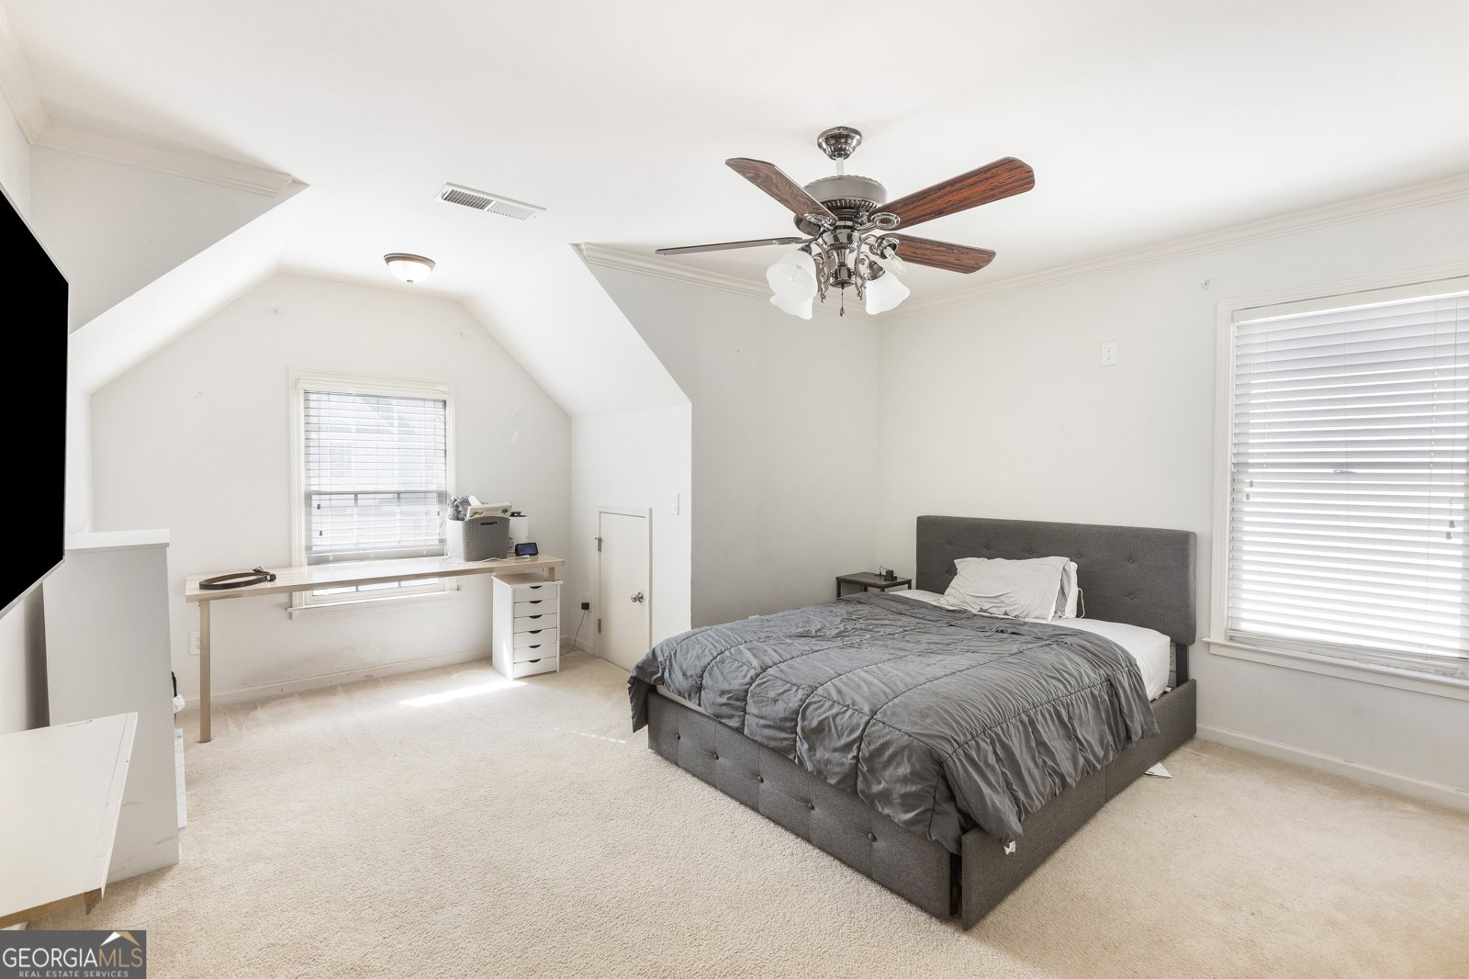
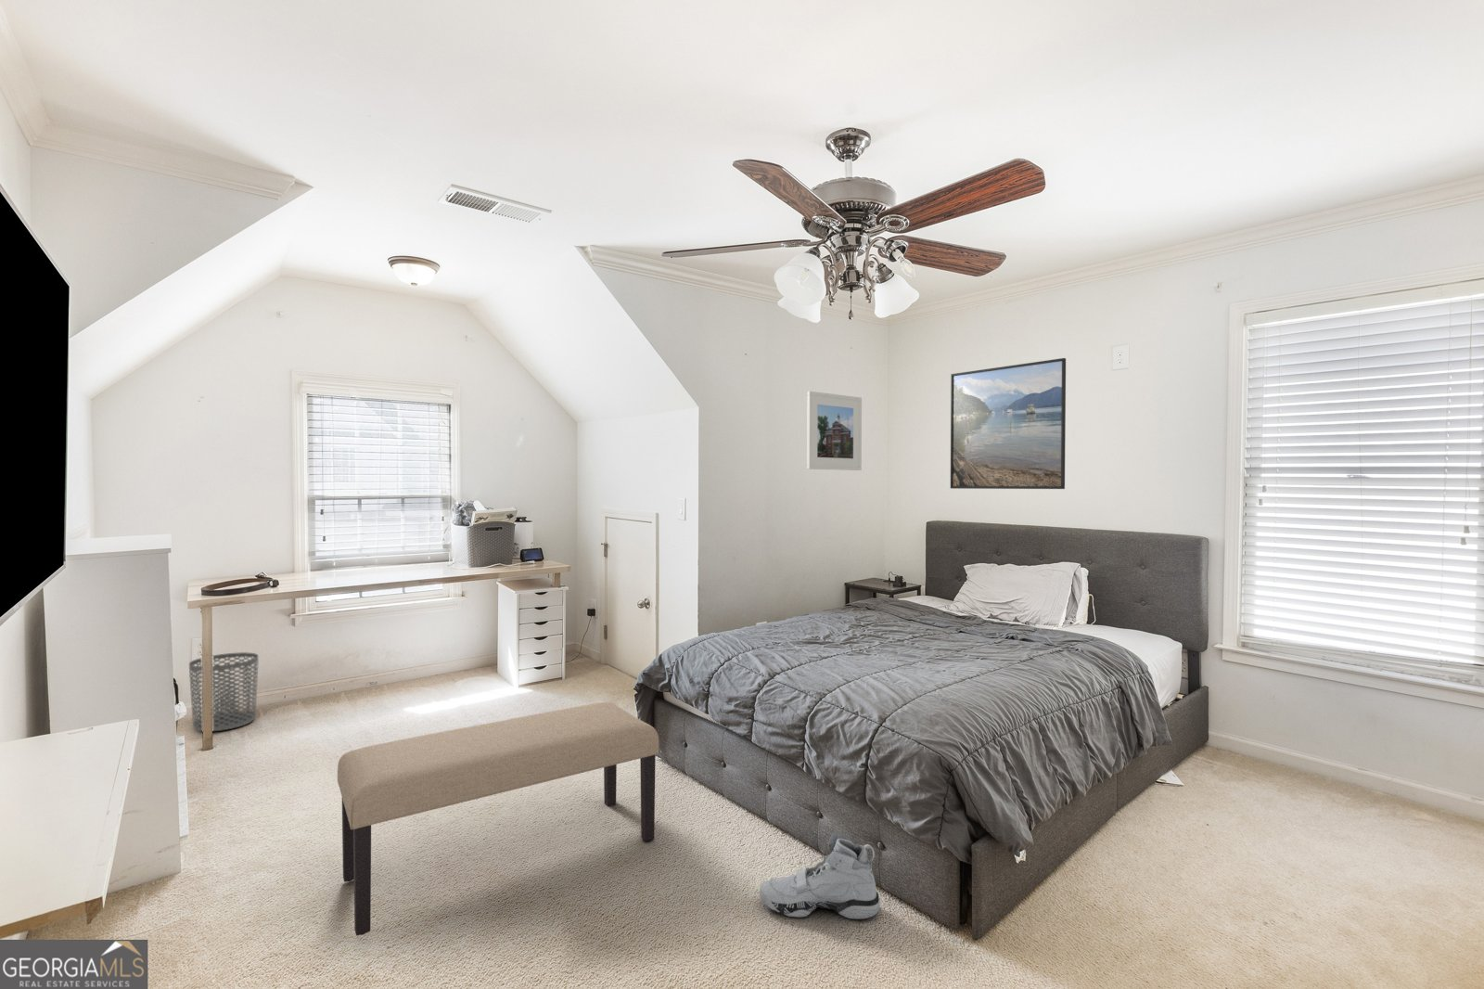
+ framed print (835, 432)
+ bench (504, 791)
+ waste bin (224, 691)
+ sneaker (819, 873)
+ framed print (1004, 427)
